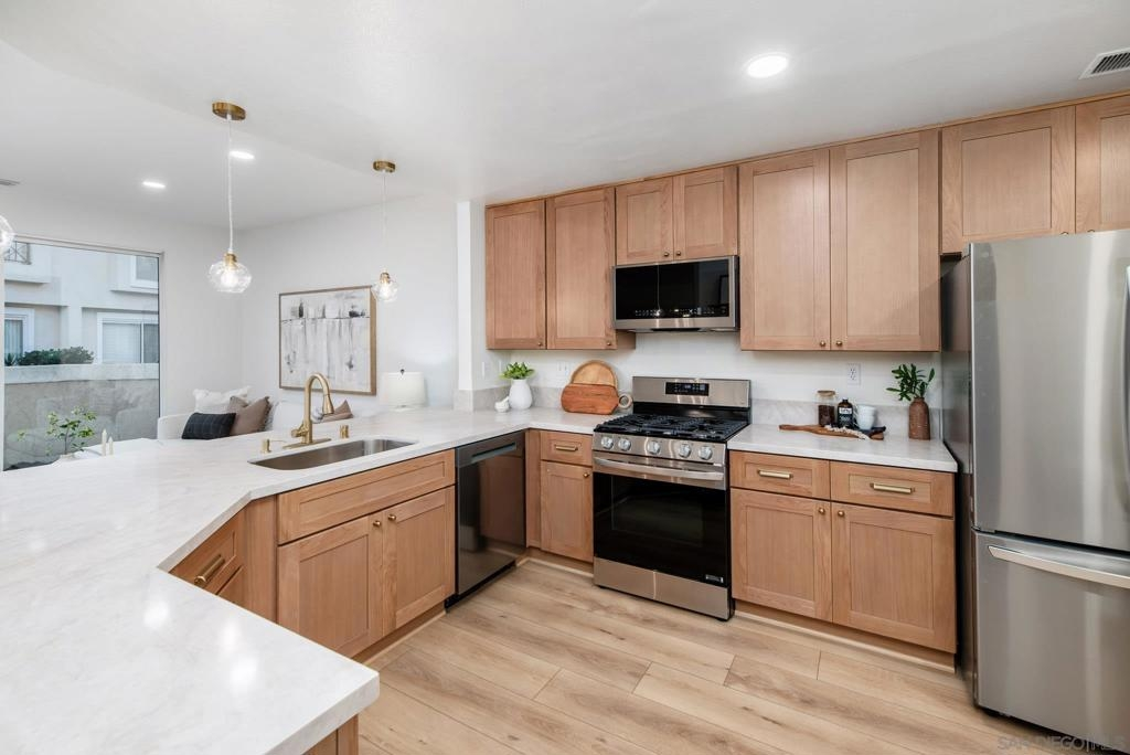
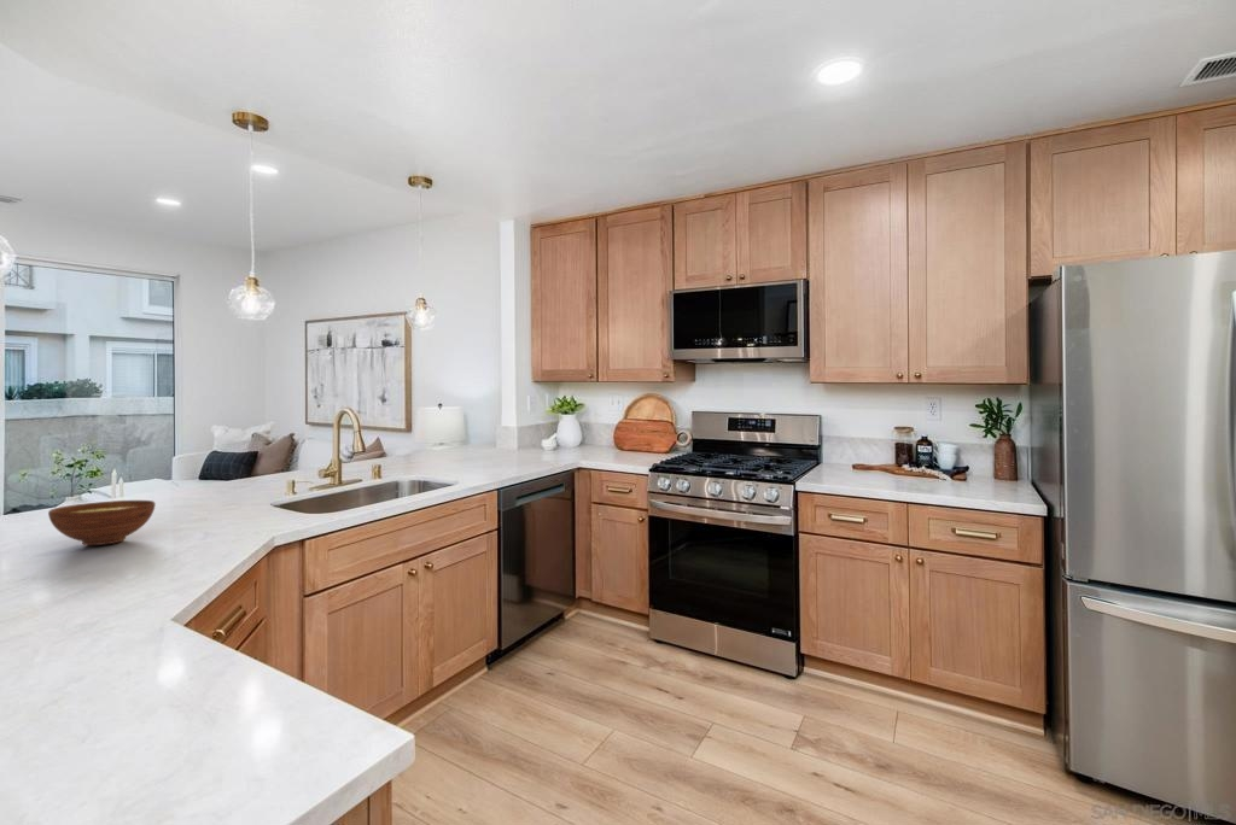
+ bowl (104, 523)
